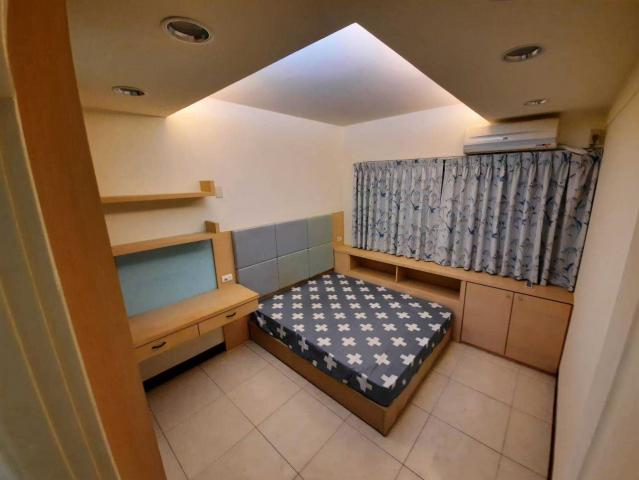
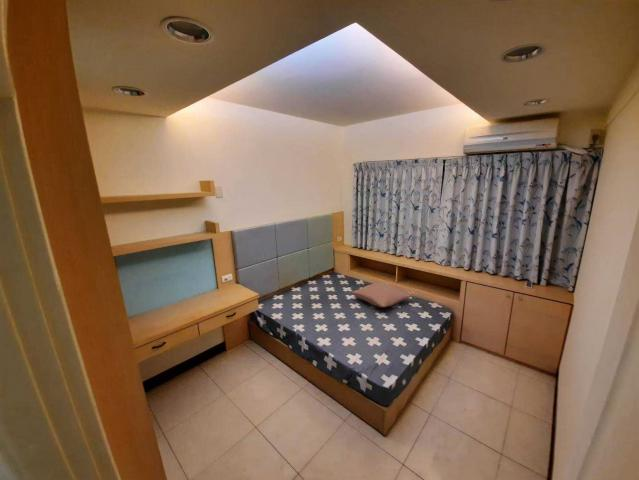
+ pillow (380, 293)
